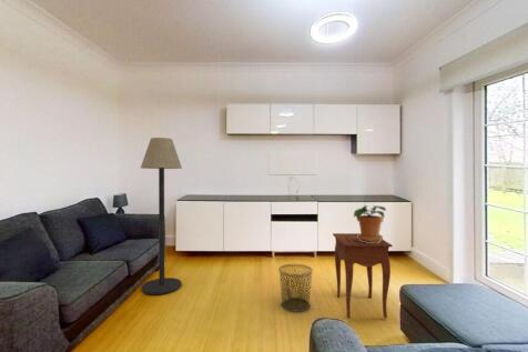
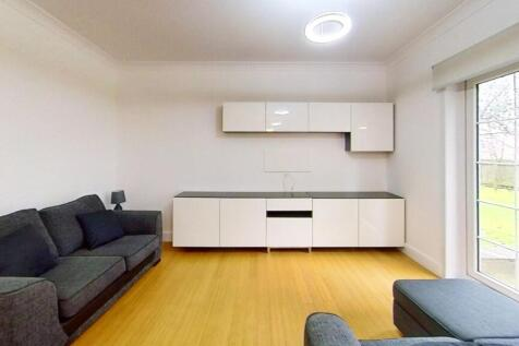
- potted plant (366, 222)
- side table (352, 272)
- trash can (295, 286)
- floor lamp (161, 212)
